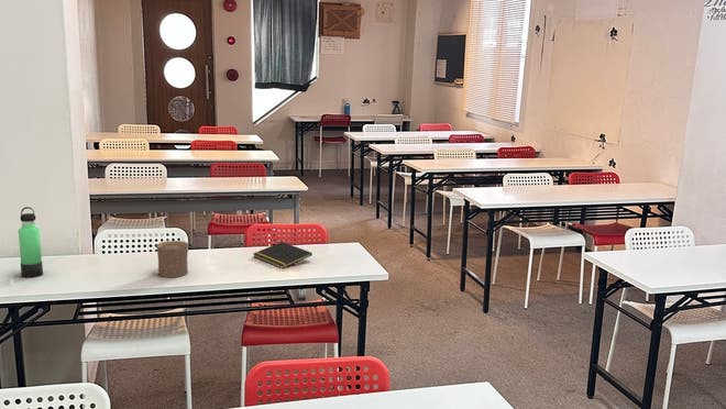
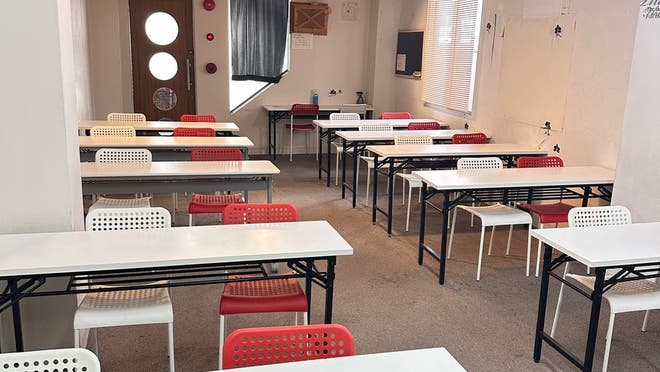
- notepad (282, 254)
- thermos bottle (30, 241)
- cup (173, 258)
